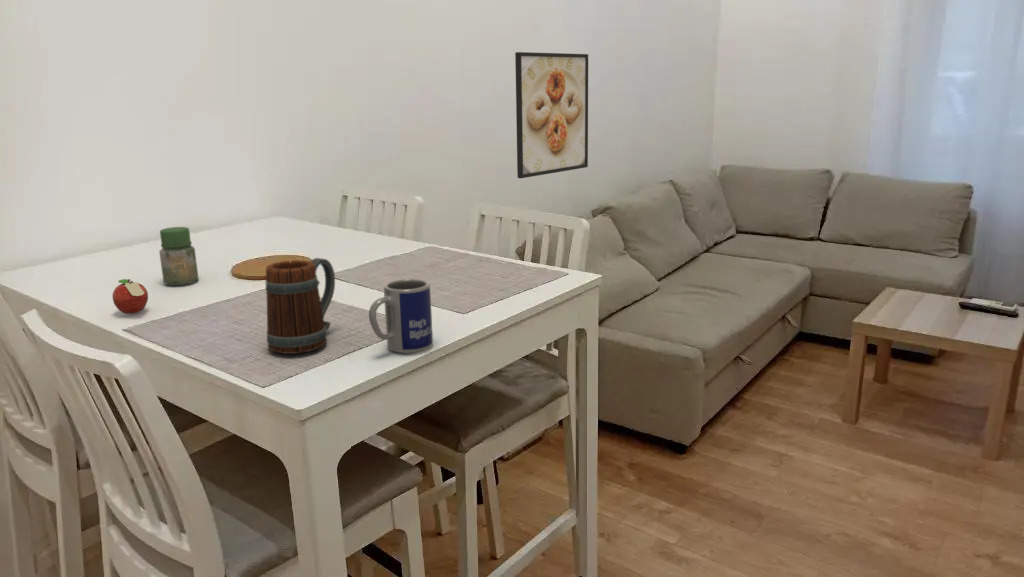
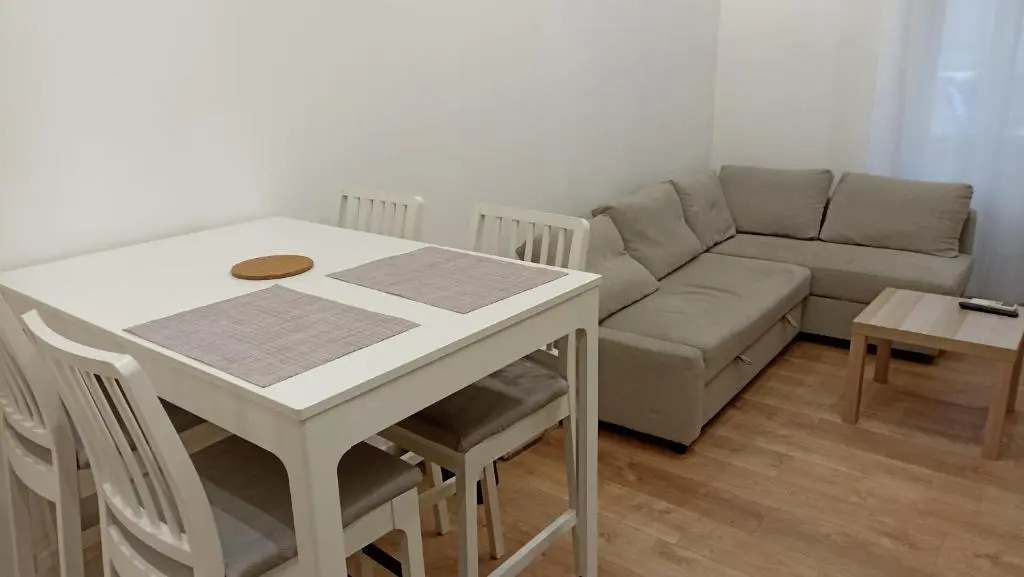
- mug (399, 317)
- apple (131, 296)
- jar (177, 255)
- mug (303, 302)
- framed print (554, 114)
